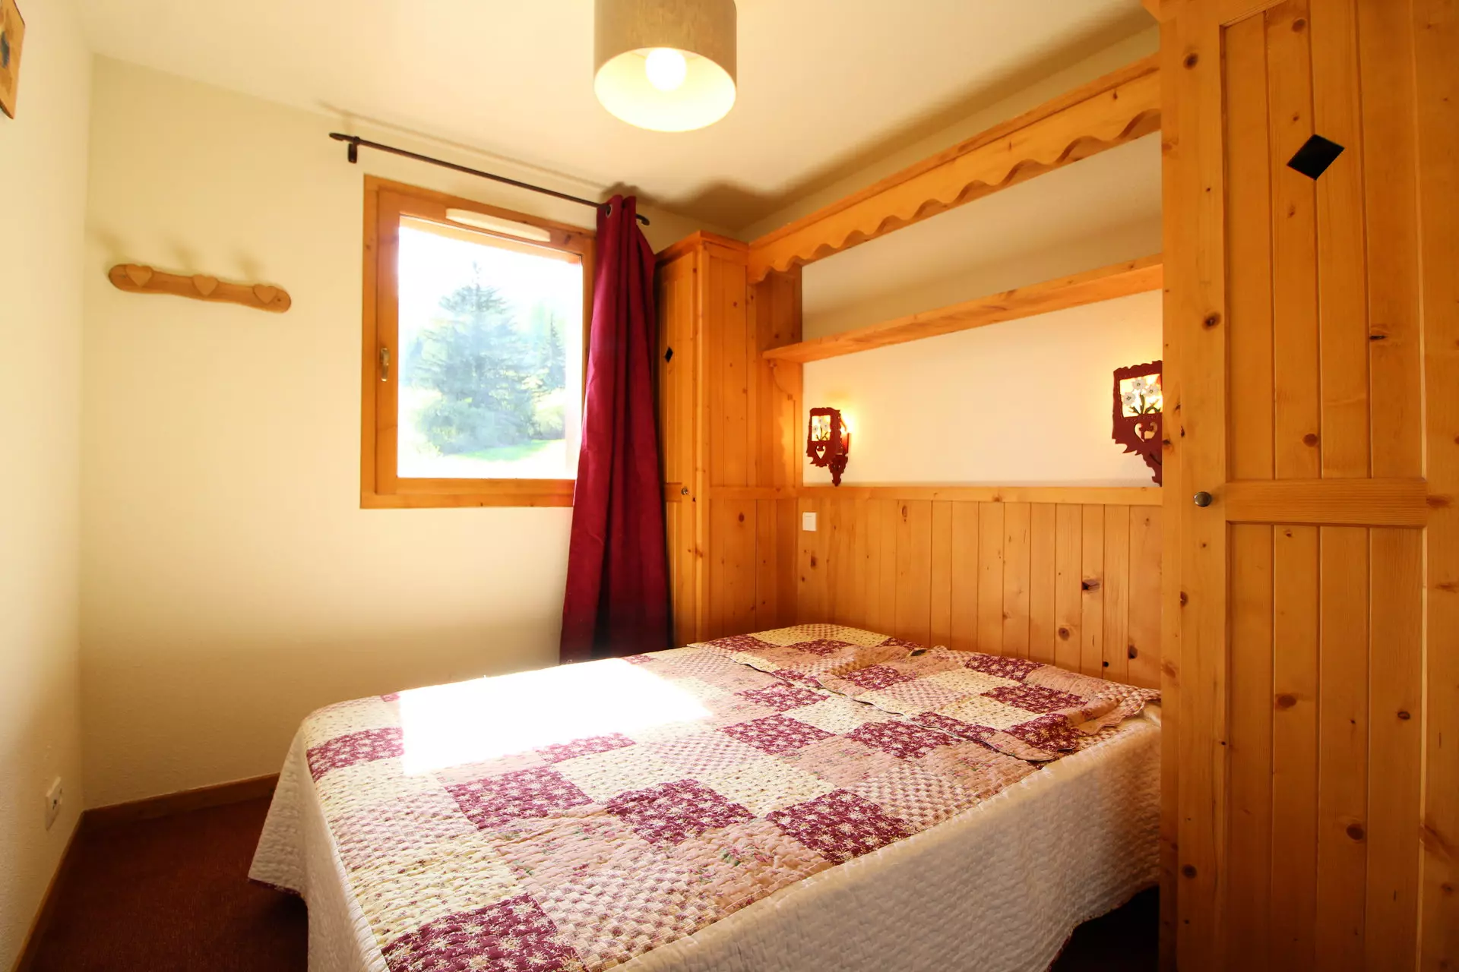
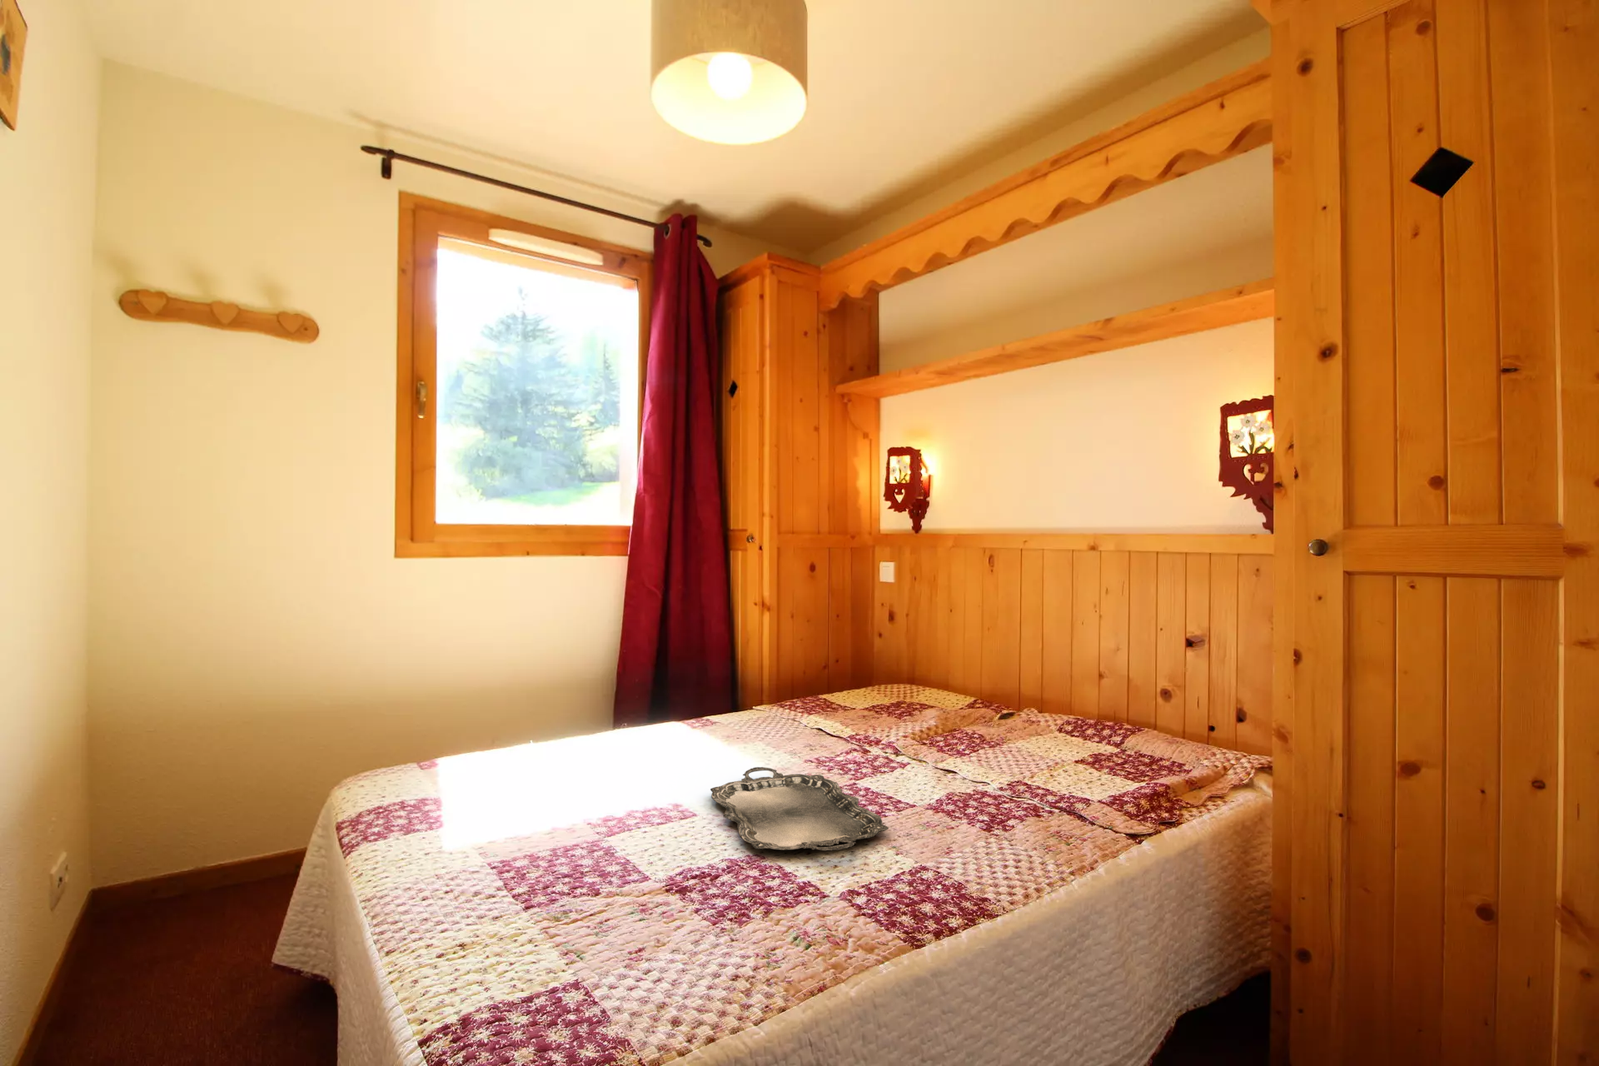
+ serving tray (792, 807)
